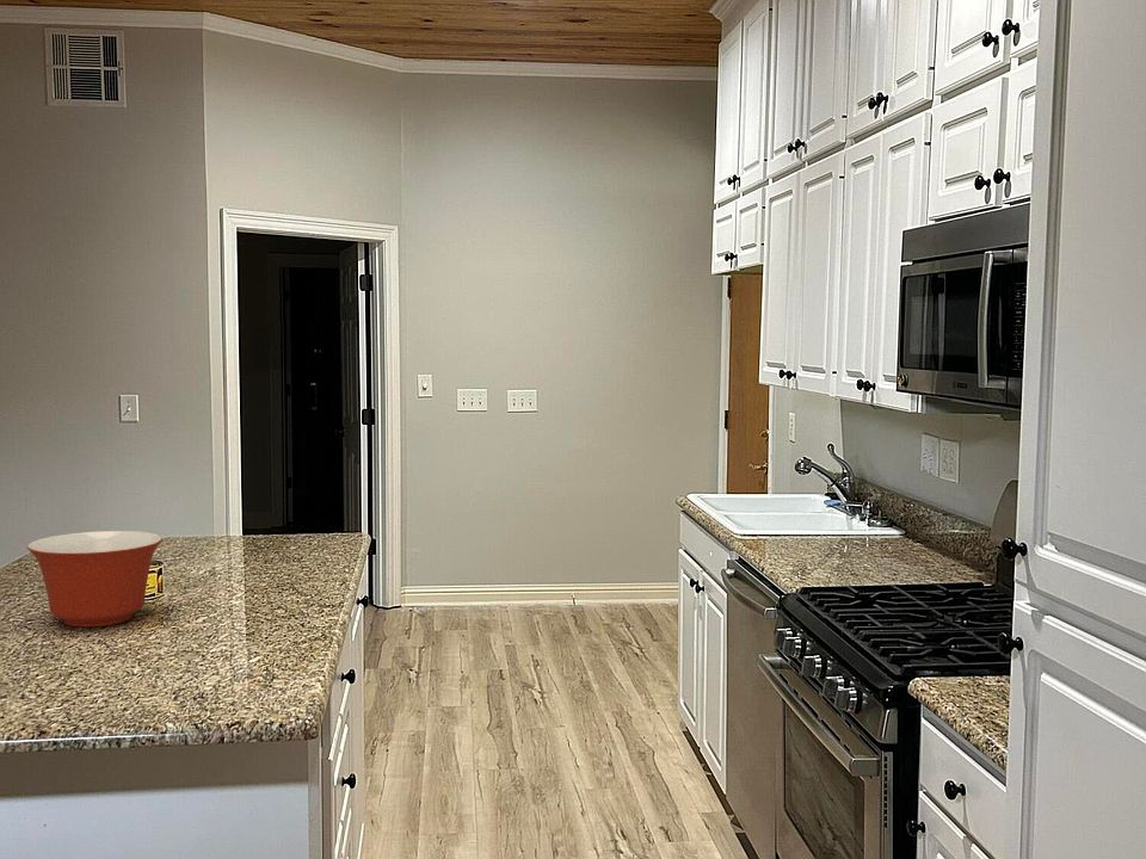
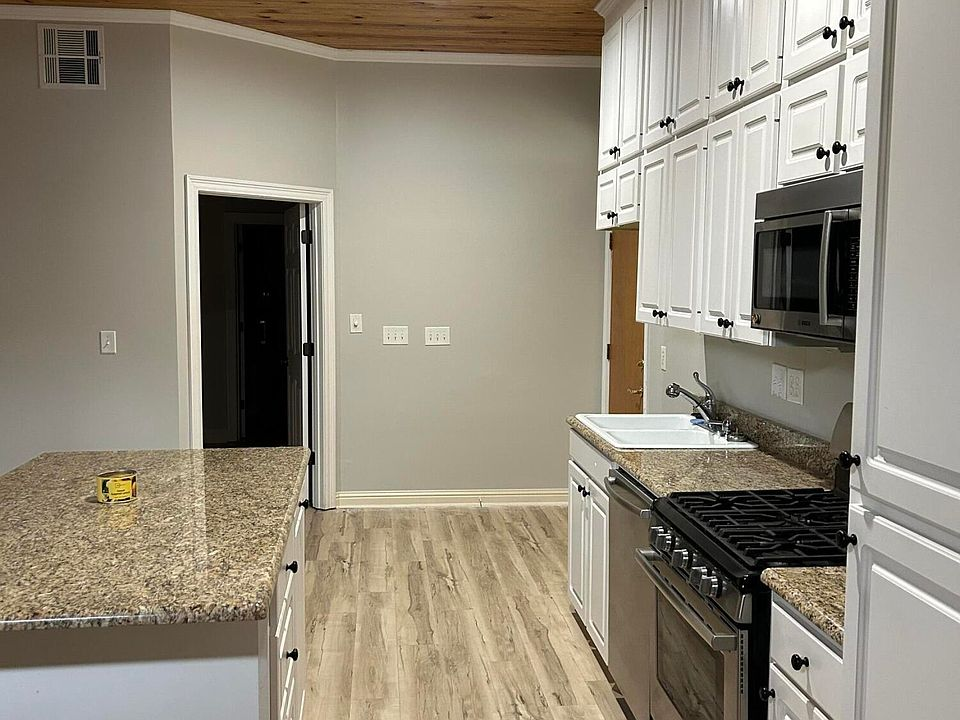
- mixing bowl (97, 580)
